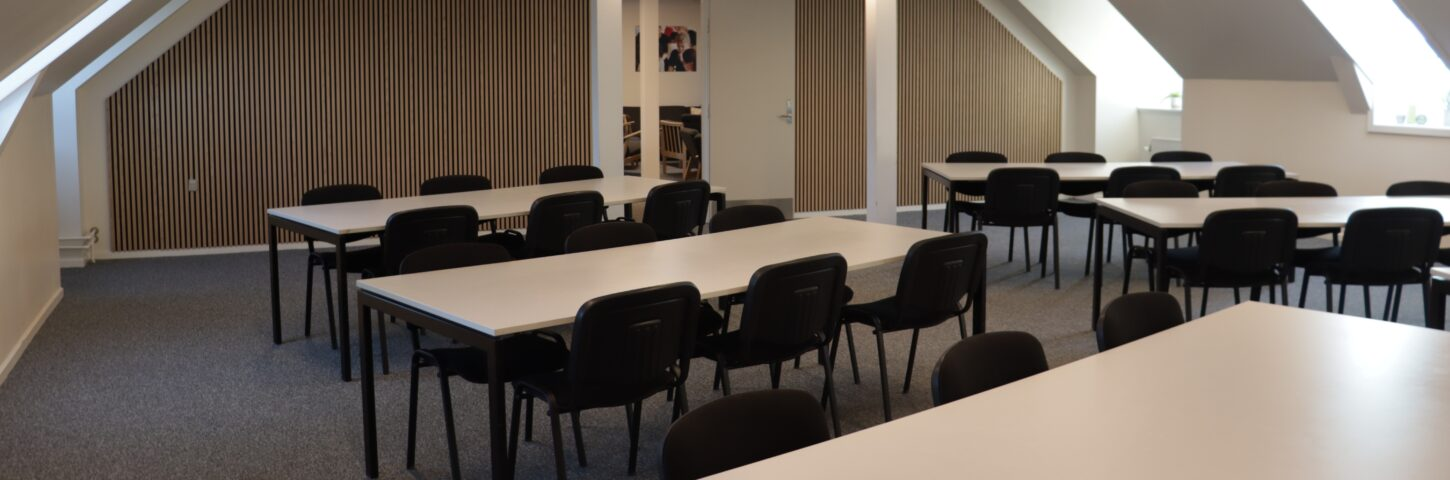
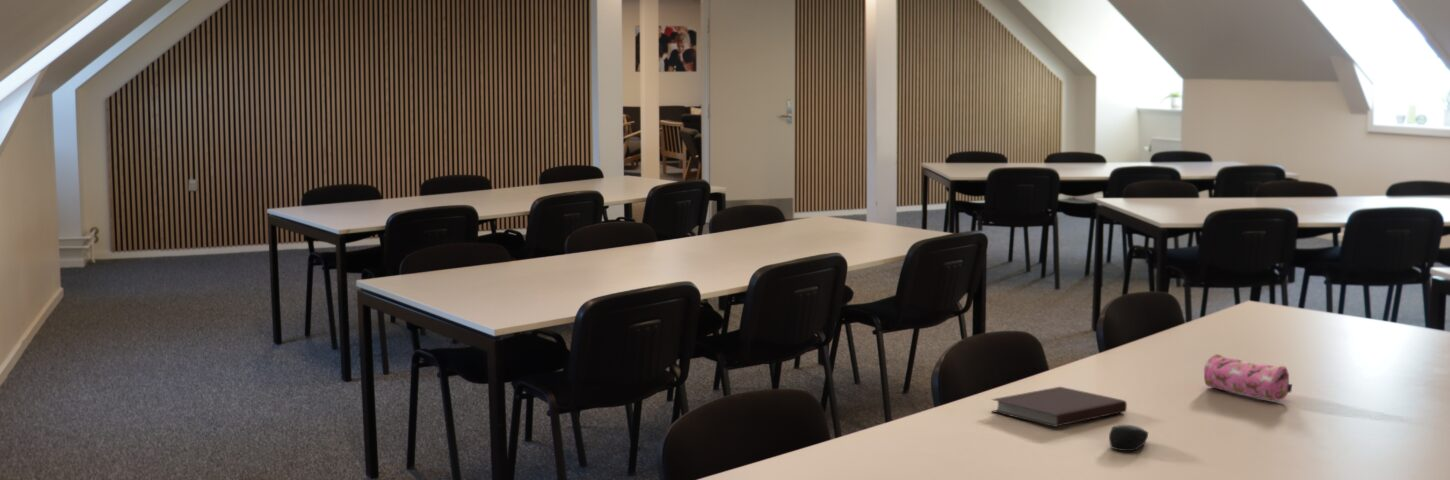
+ pencil case (1246, 376)
+ notebook (1058, 406)
+ computer mouse (1128, 434)
